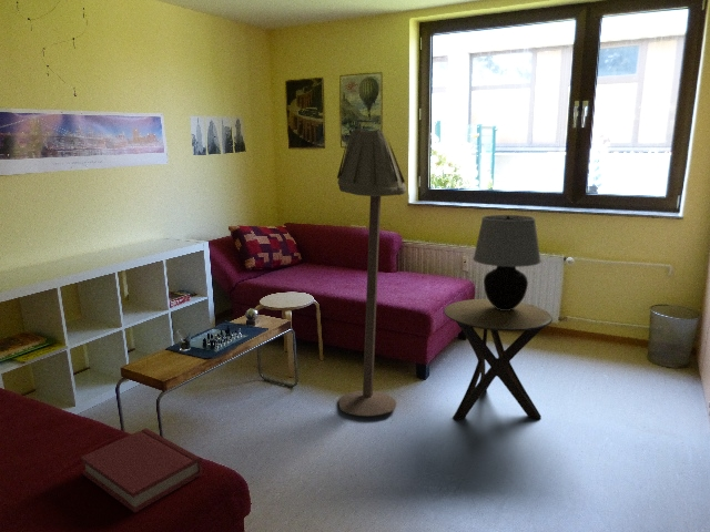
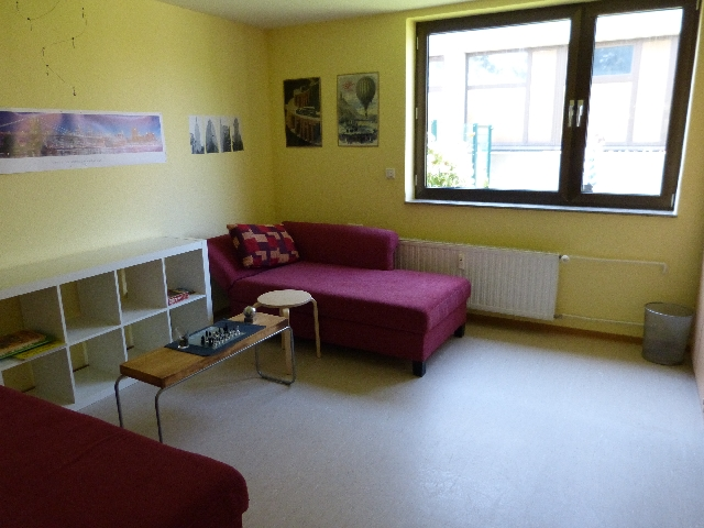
- hardback book (141, 466)
- table lamp (506, 262)
- side table (495, 360)
- floor lamp (372, 269)
